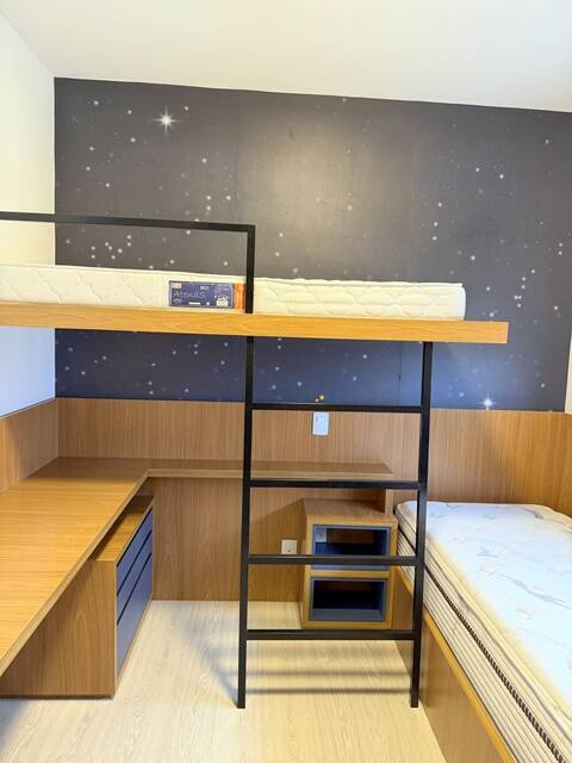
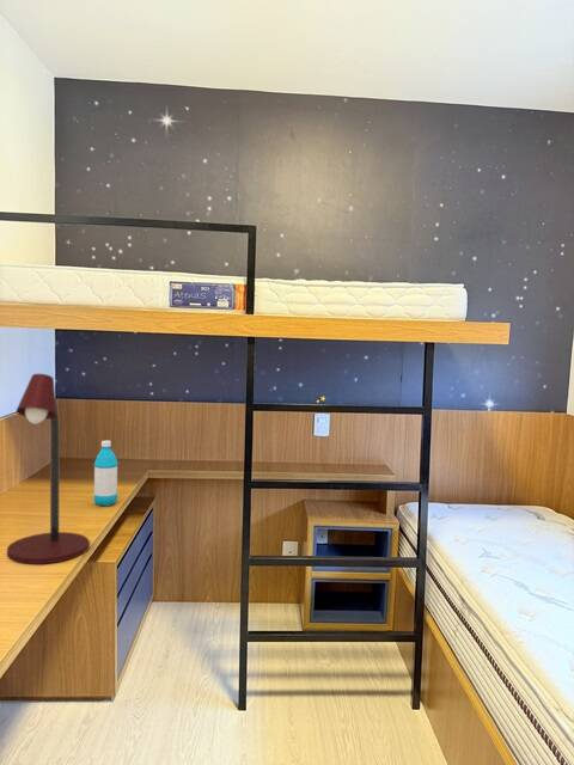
+ water bottle (105, 472)
+ desk lamp (50, 463)
